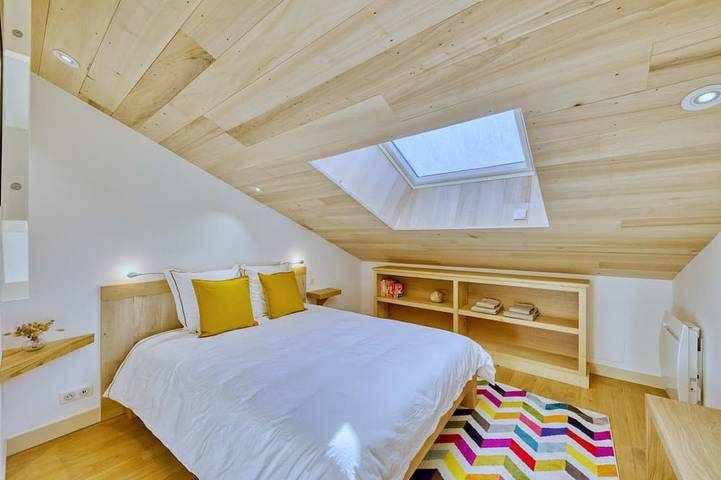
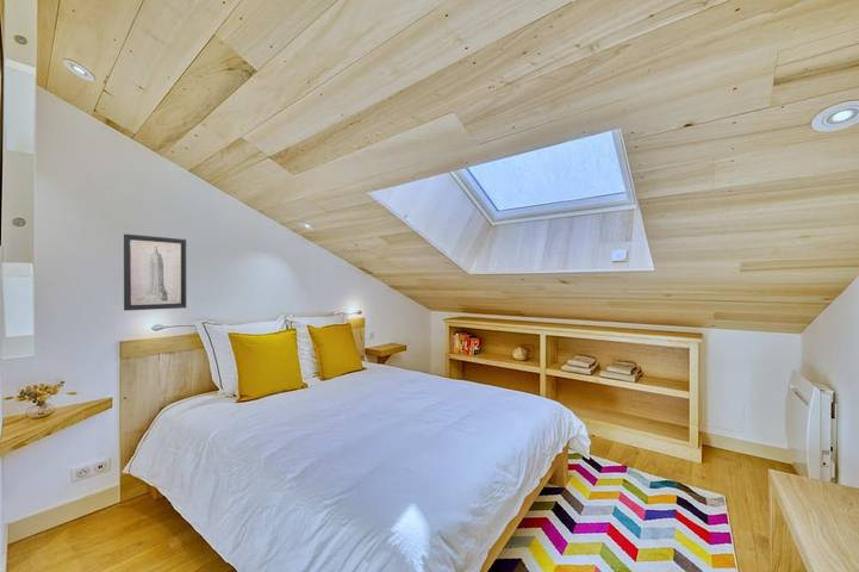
+ wall art (156, 273)
